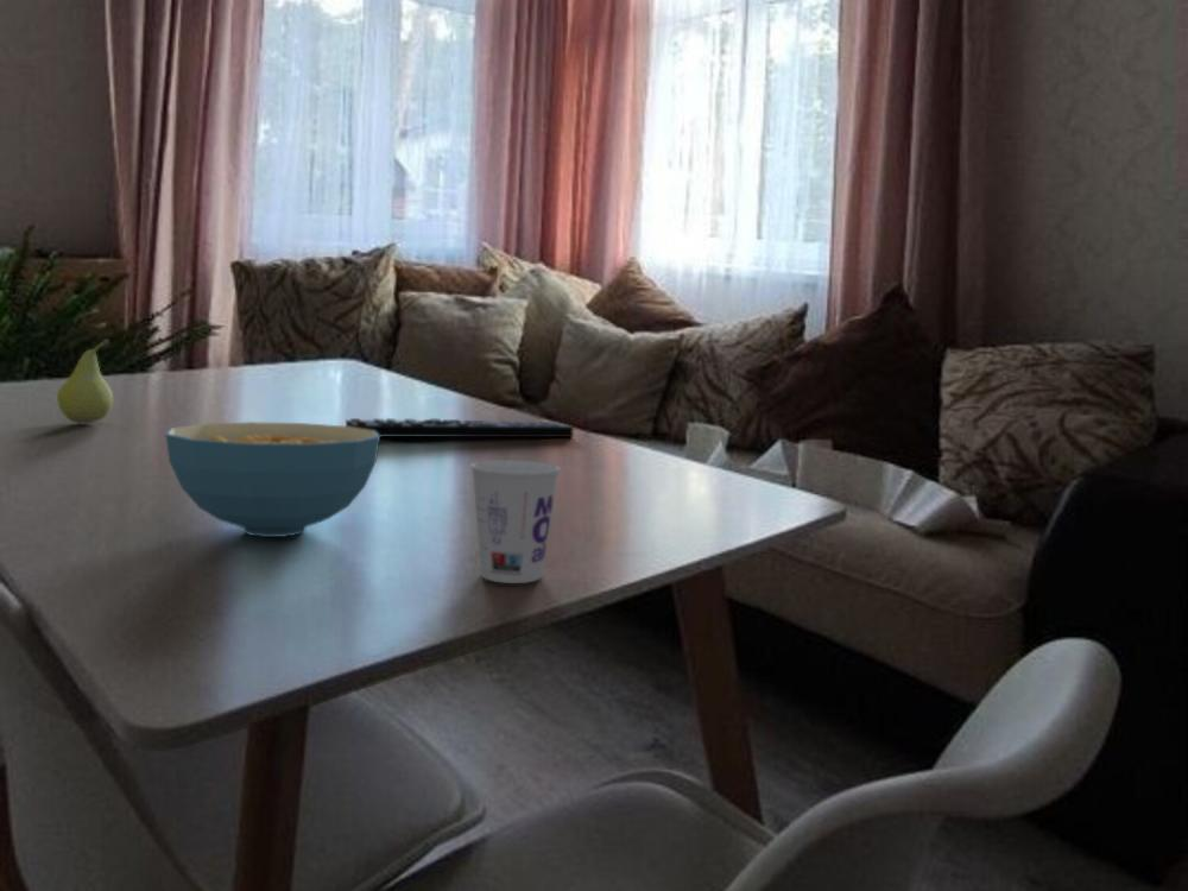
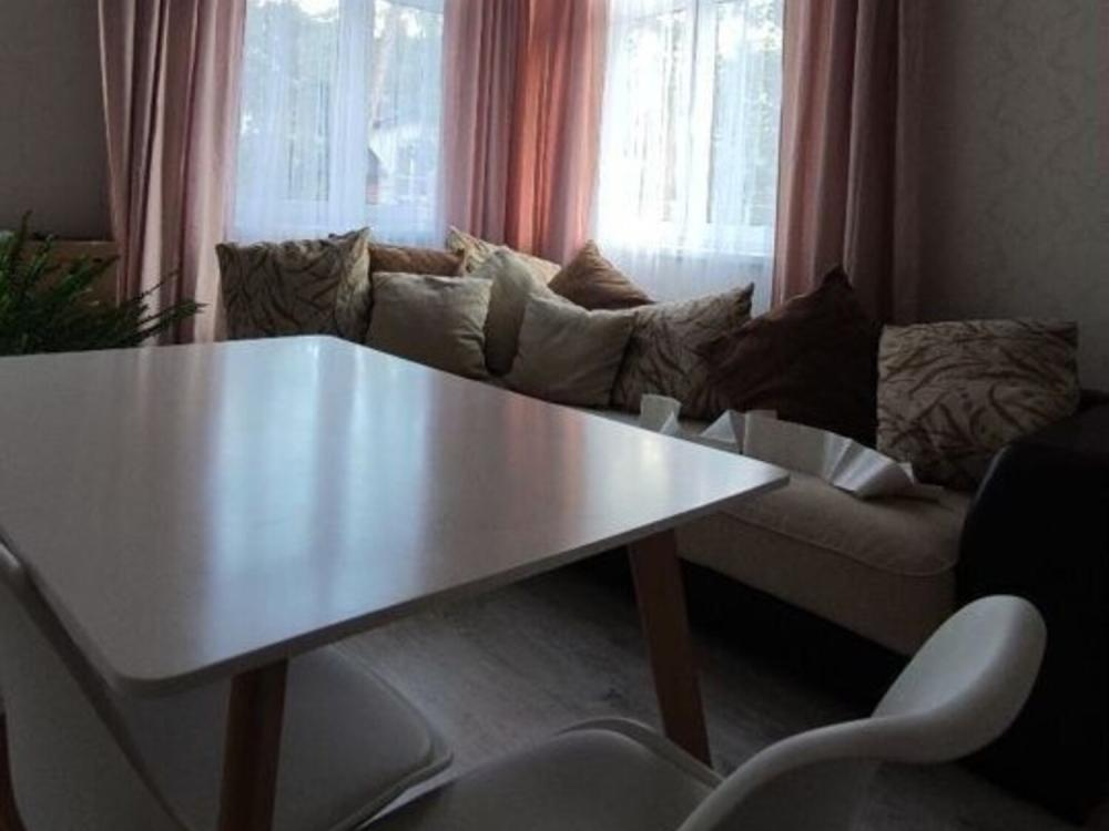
- cup (513, 520)
- fruit (88, 380)
- cereal bowl (274, 481)
- remote control (460, 426)
